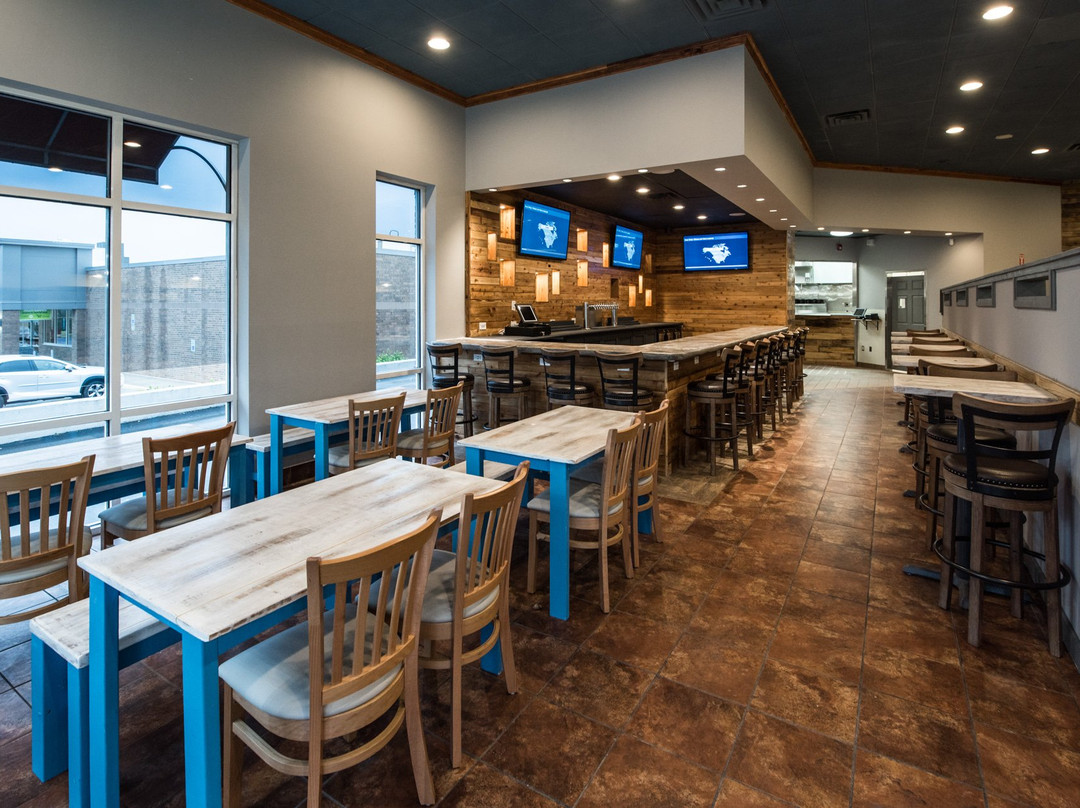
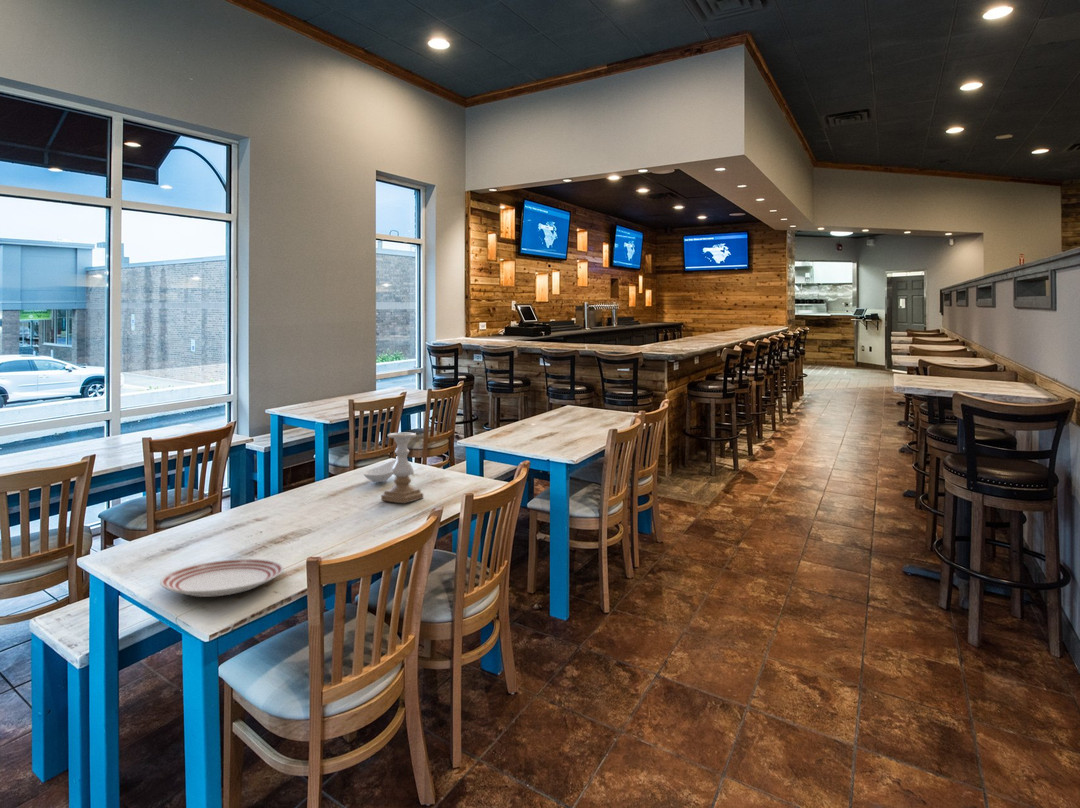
+ dinner plate (224, 578)
+ candle holder (402, 466)
+ spoon rest (389, 469)
